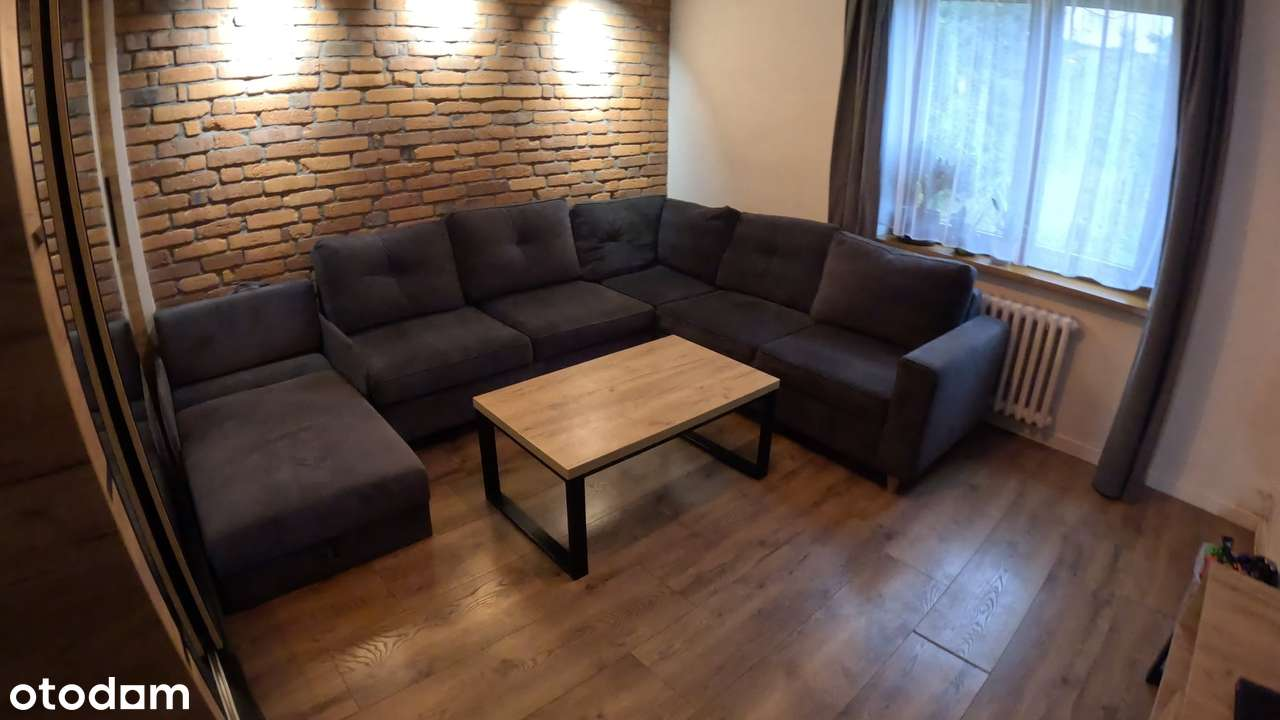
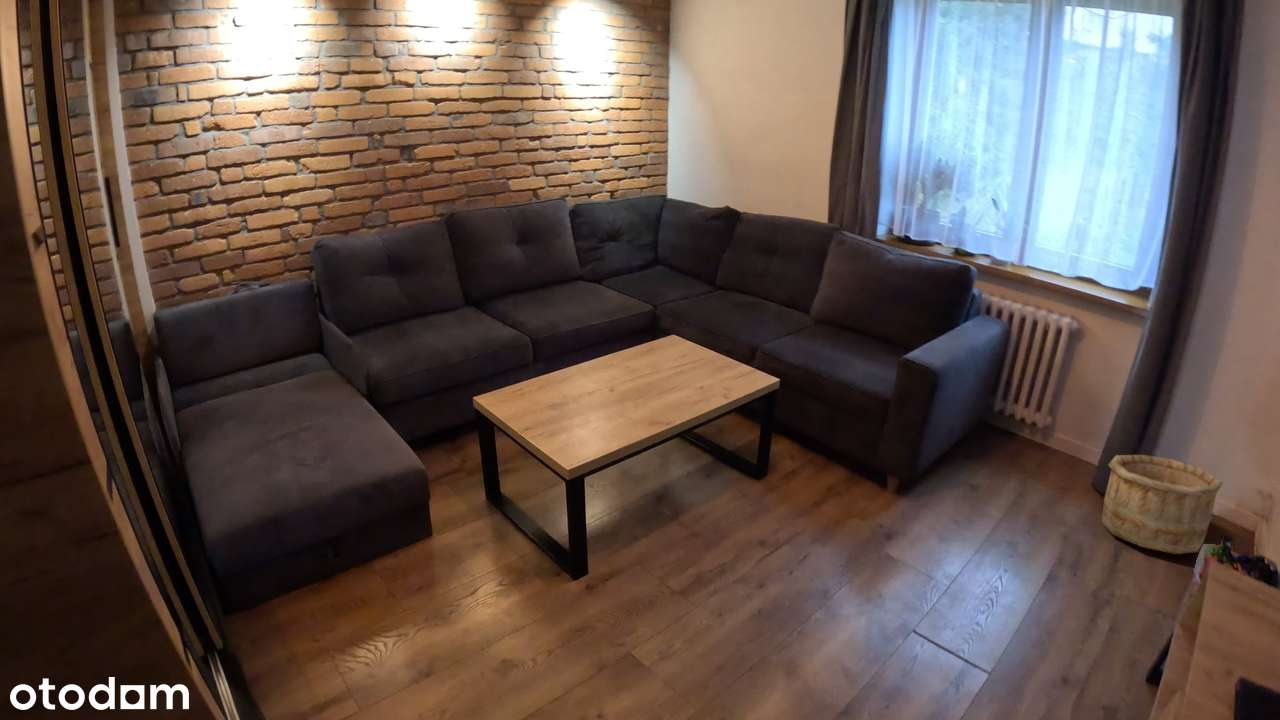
+ wooden bucket (1157, 502)
